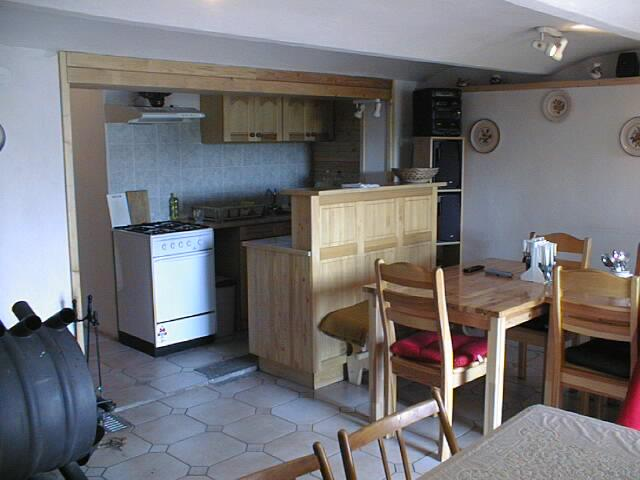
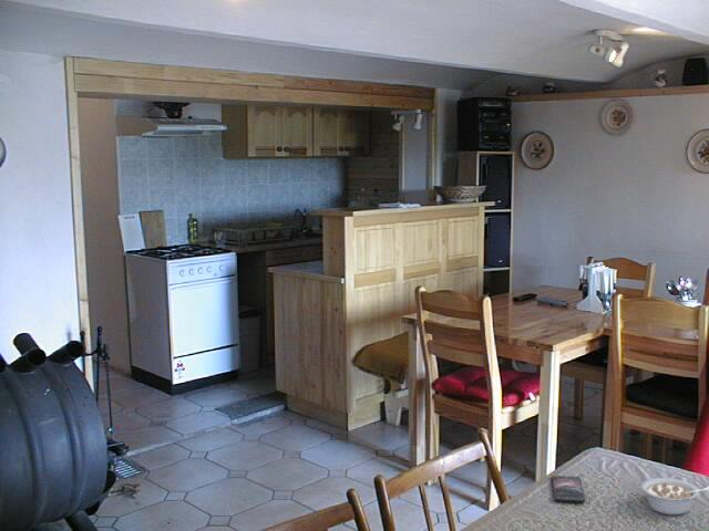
+ smartphone (567, 488)
+ legume (671, 494)
